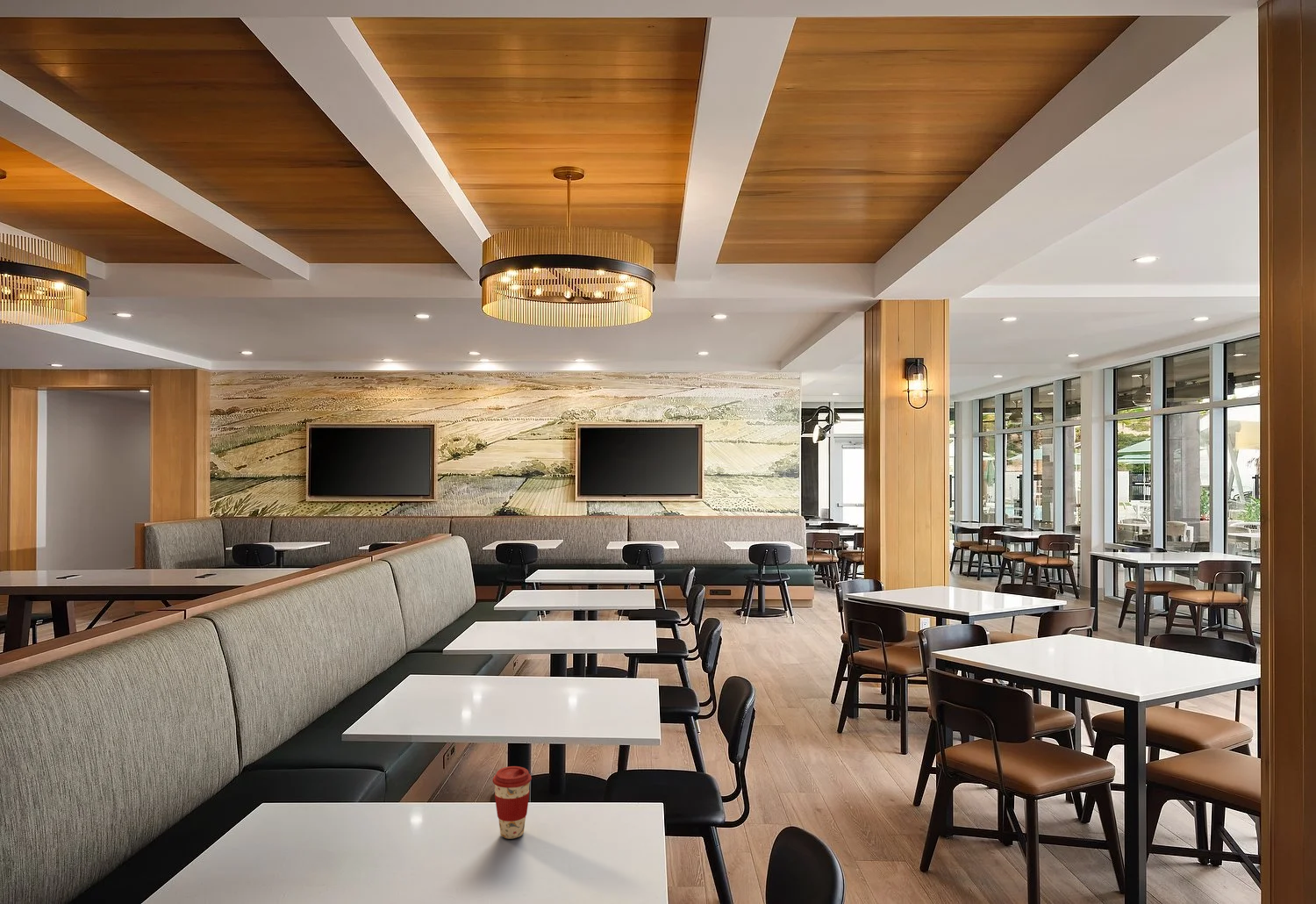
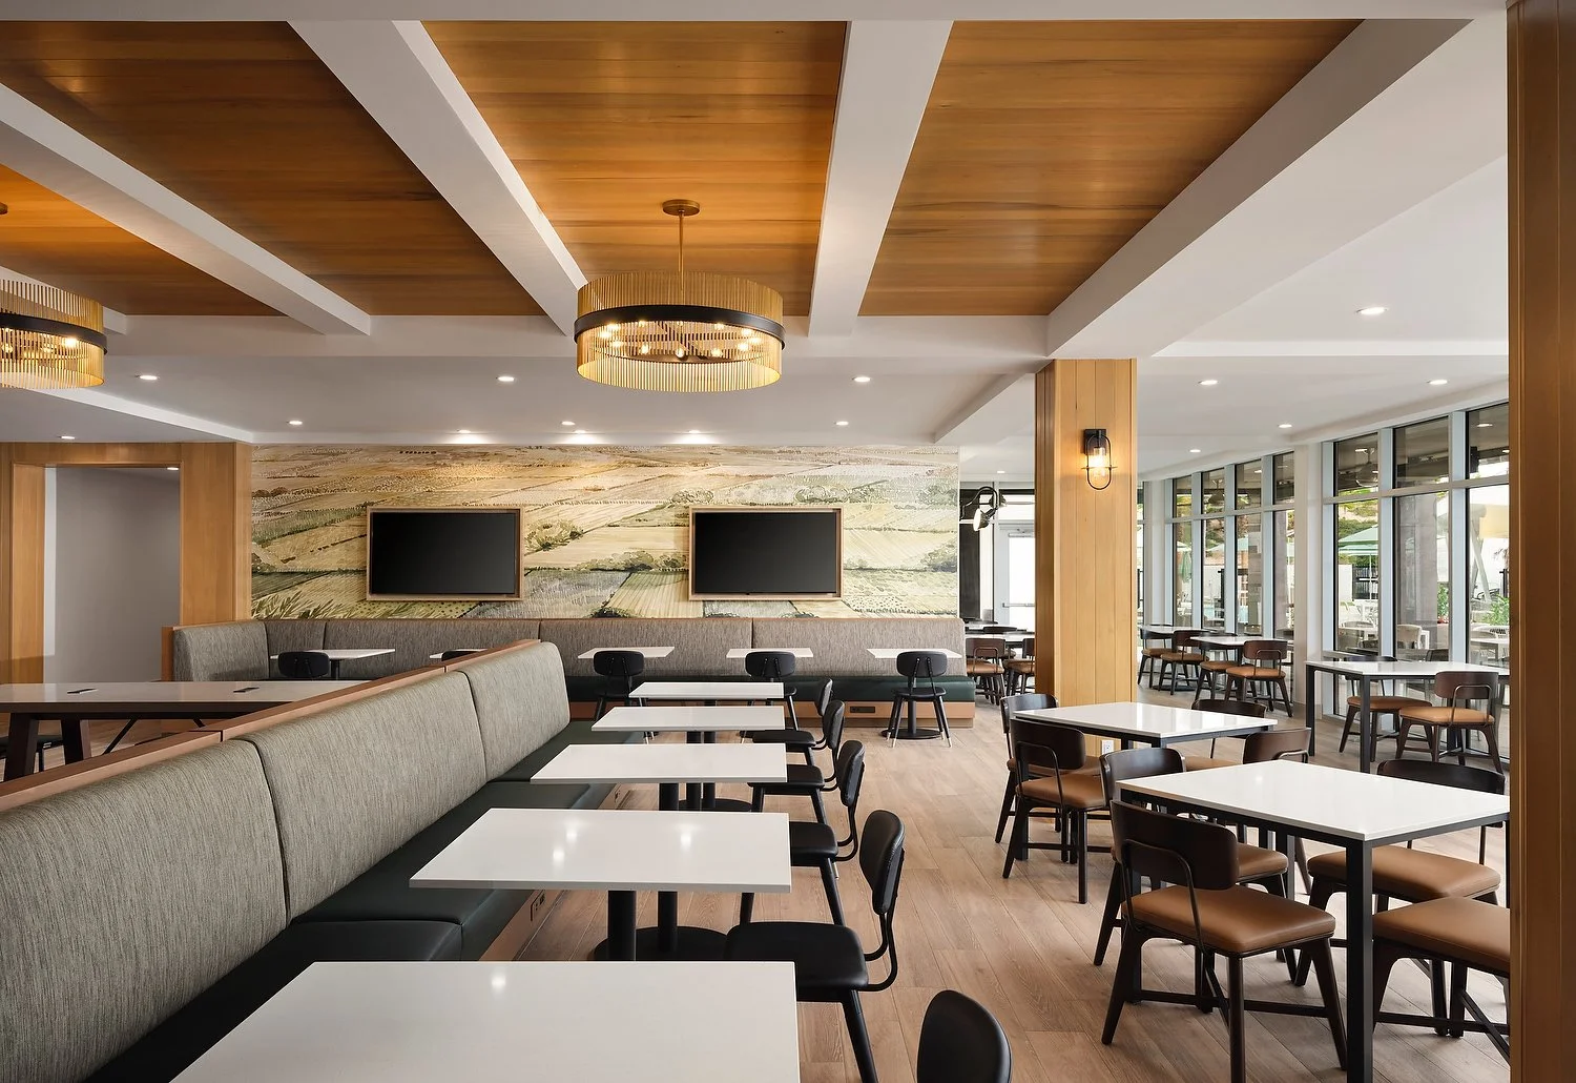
- coffee cup (511, 802)
